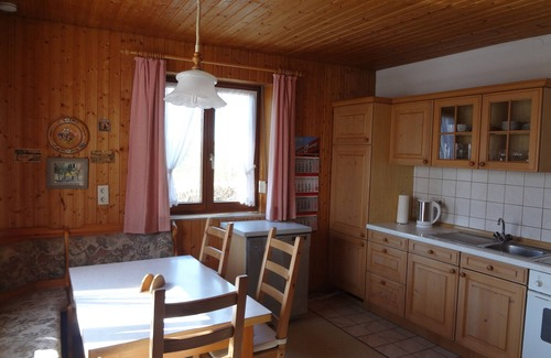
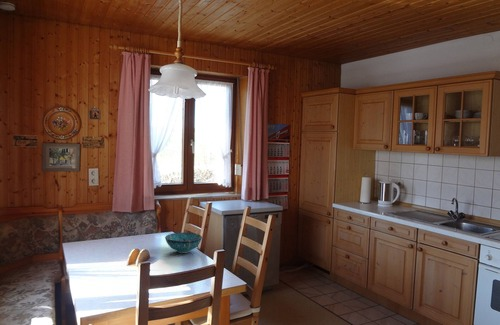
+ bowl (183, 243)
